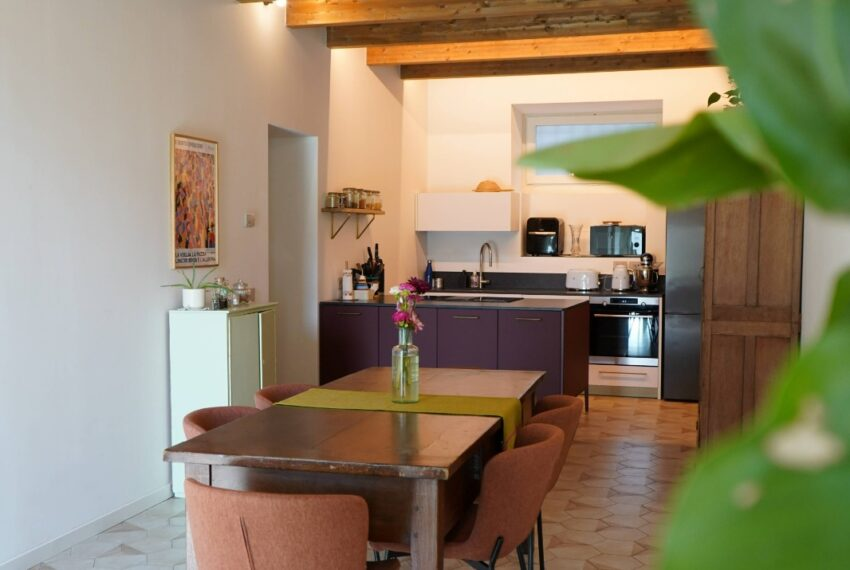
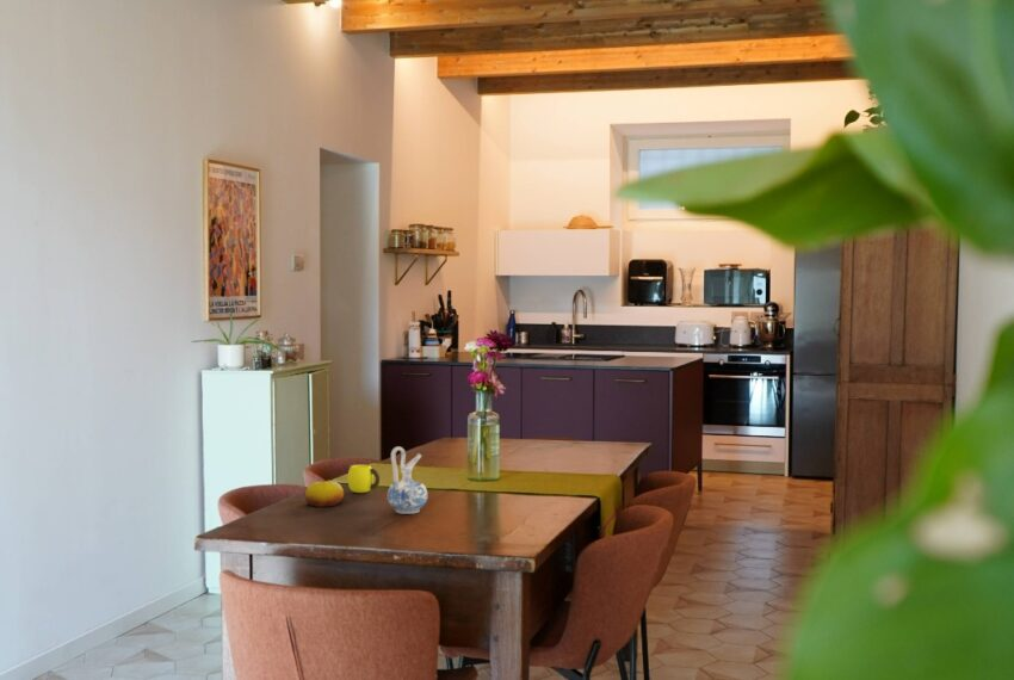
+ ceramic pitcher (407, 478)
+ cup (364, 478)
+ fruit (324, 492)
